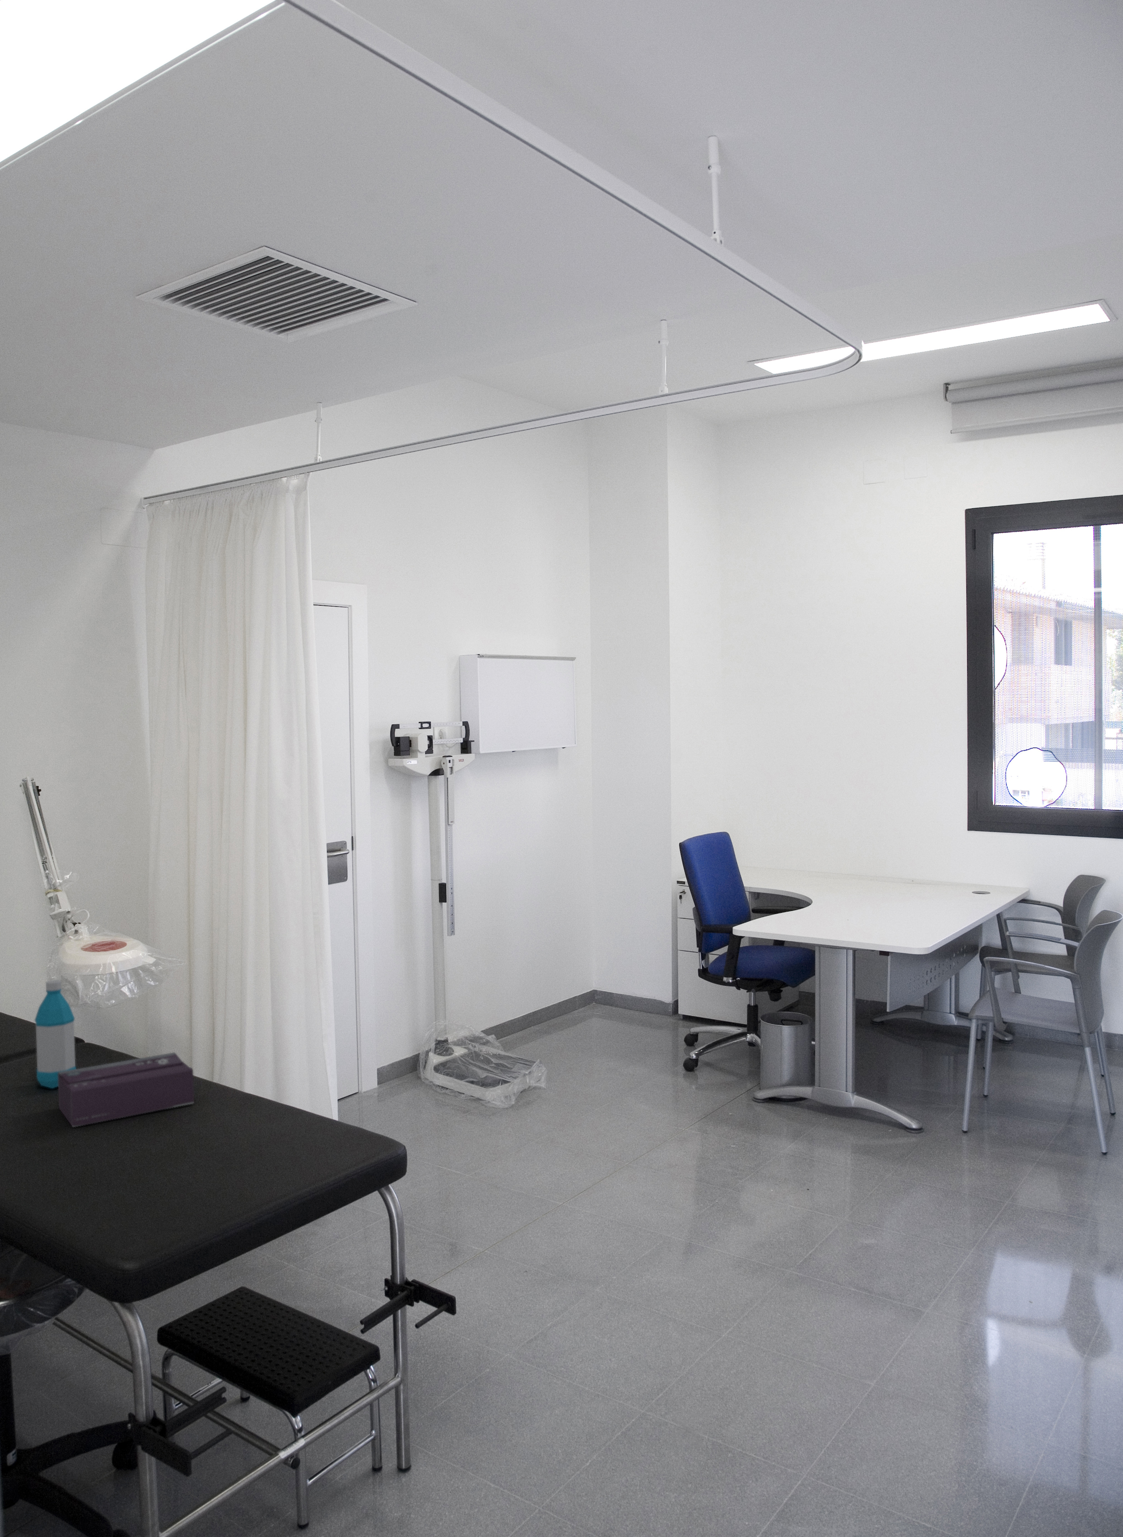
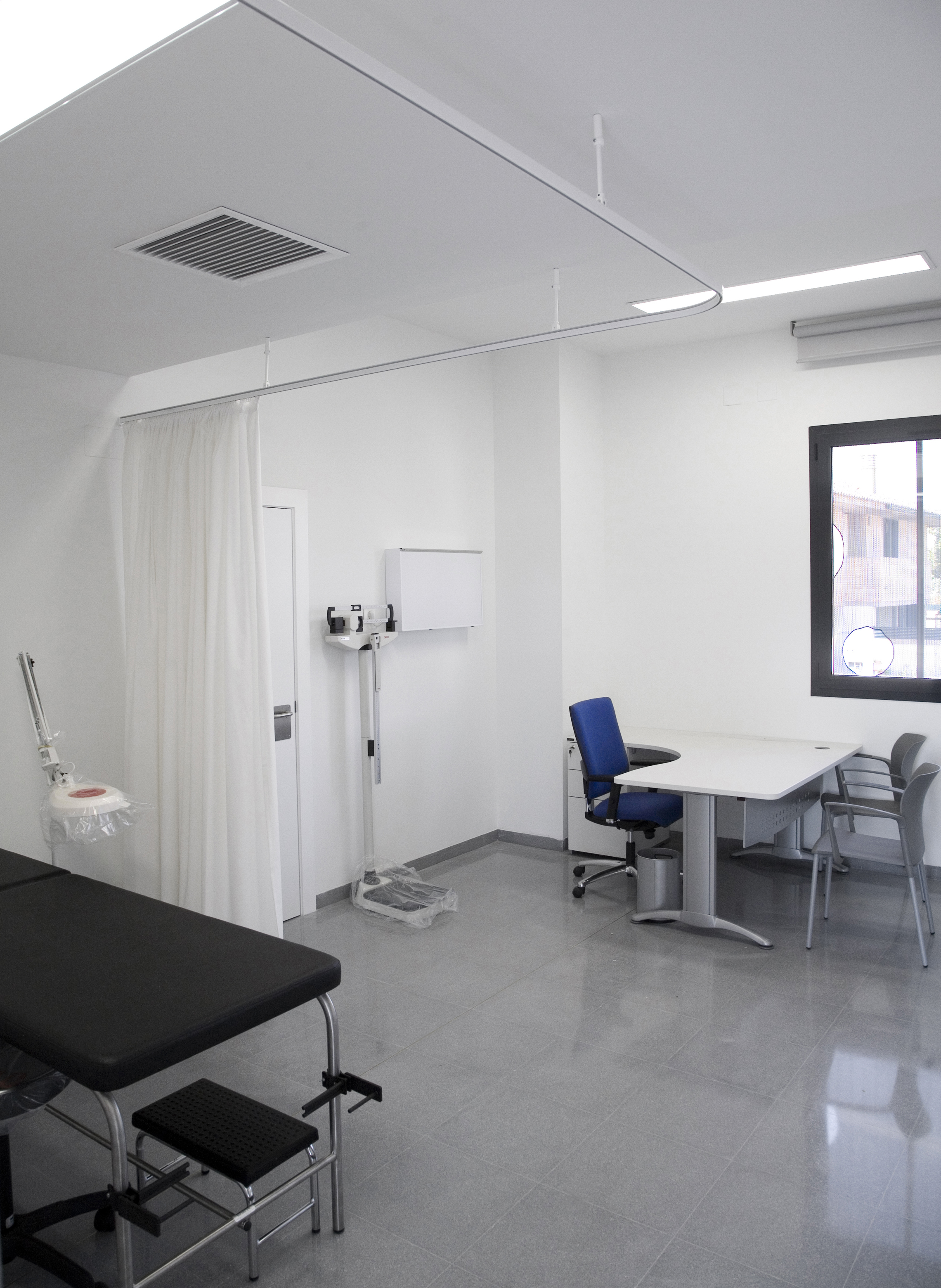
- tissue box (127, 1087)
- water bottle (55, 1032)
